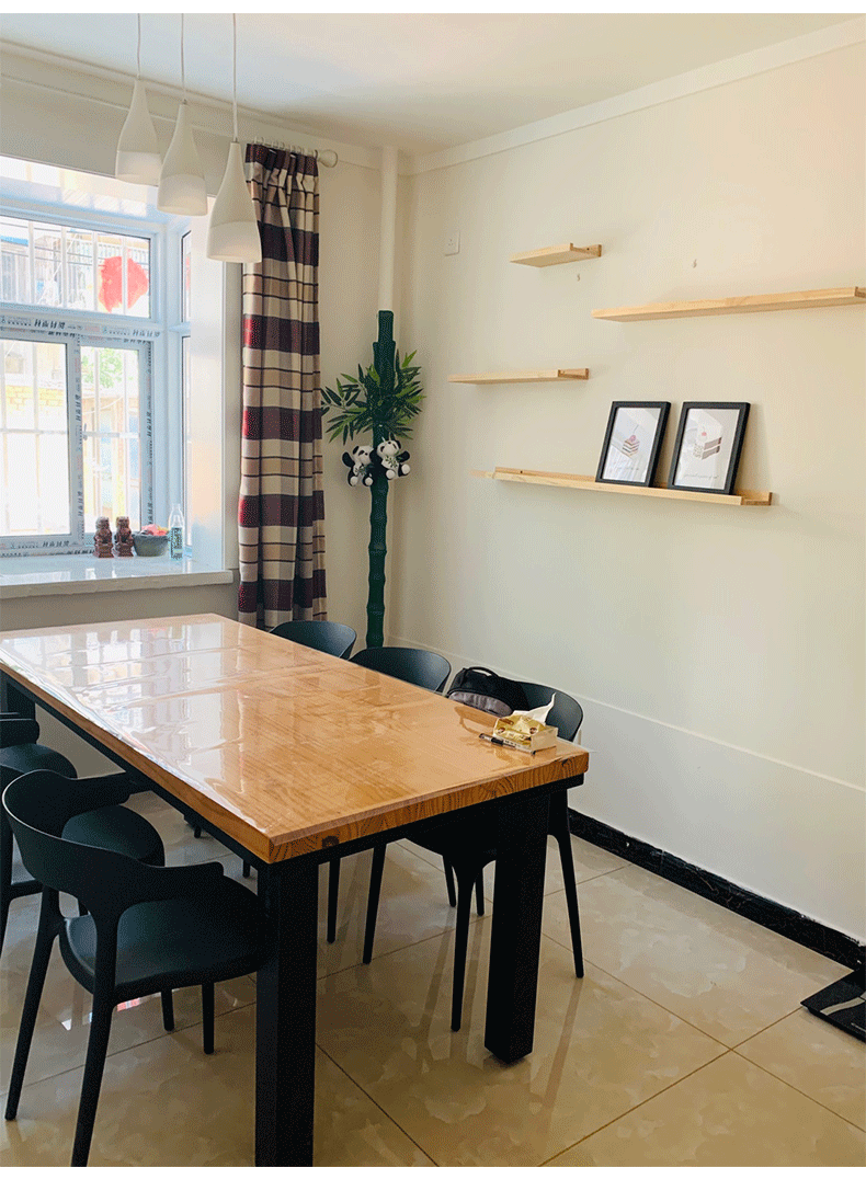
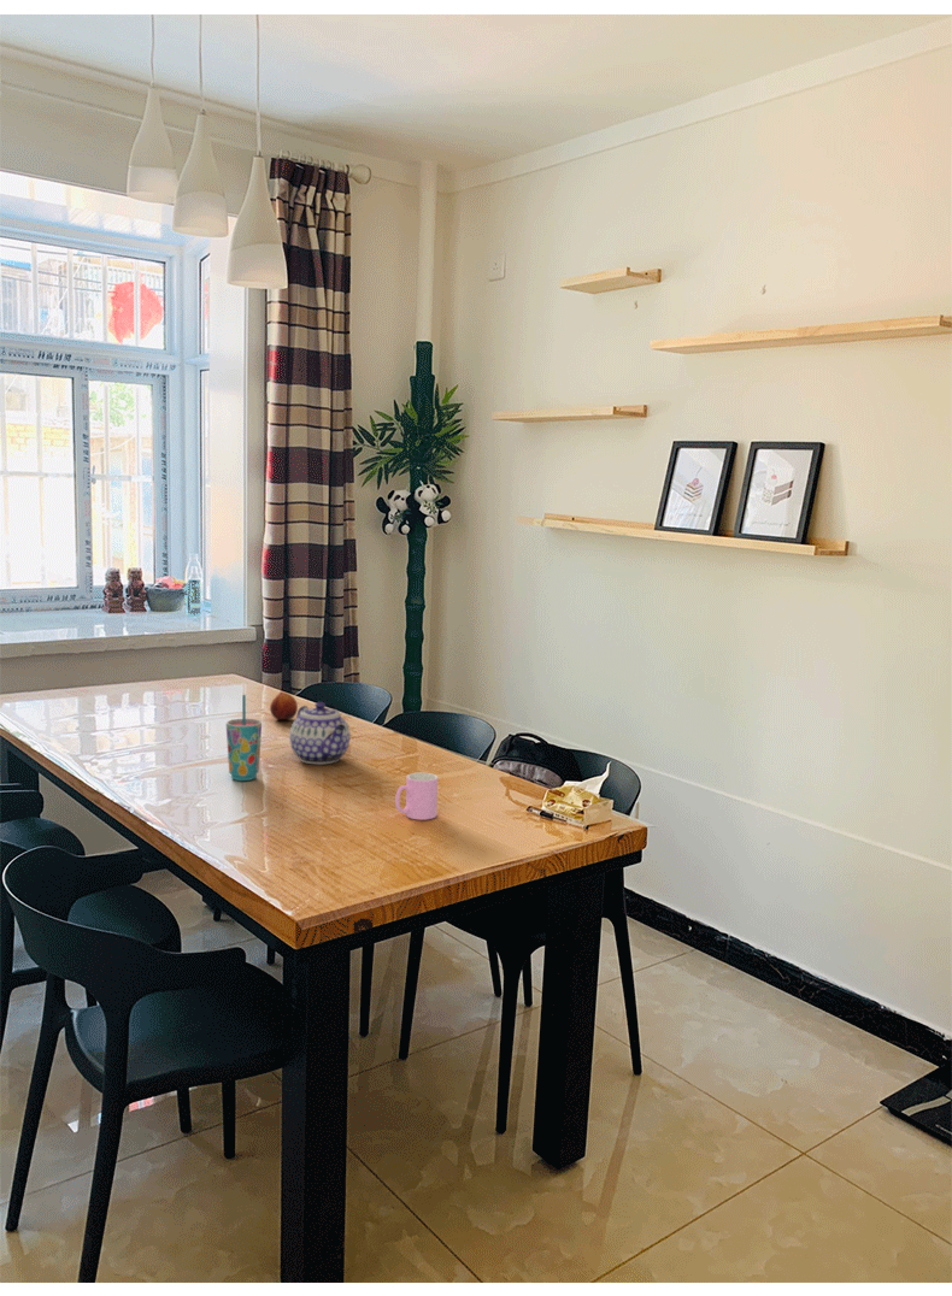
+ cup (415, 796)
+ cup (243, 736)
+ teapot (319, 730)
+ fruit (283, 706)
